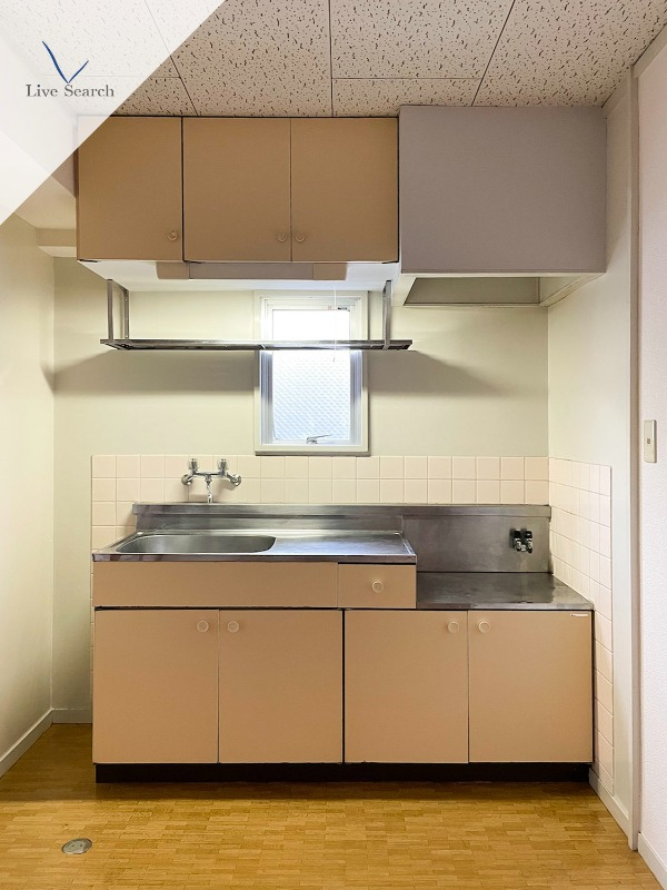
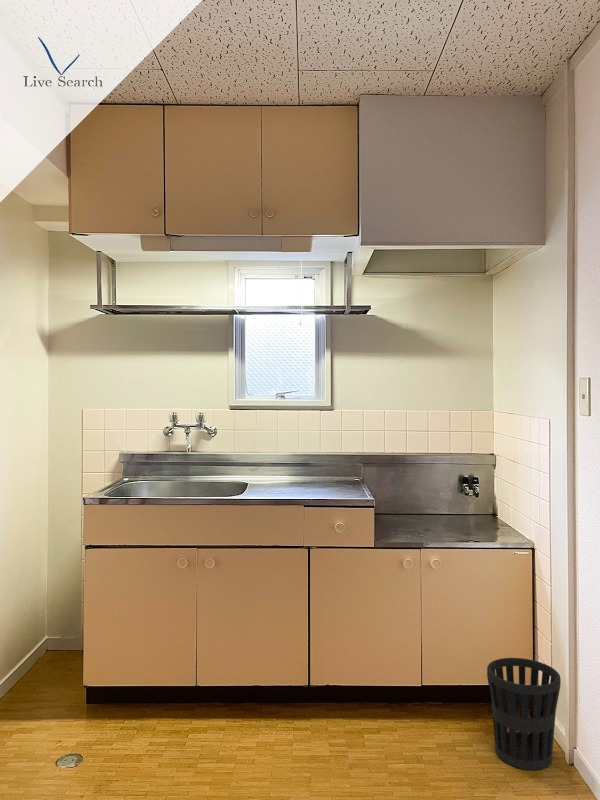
+ wastebasket (523, 712)
